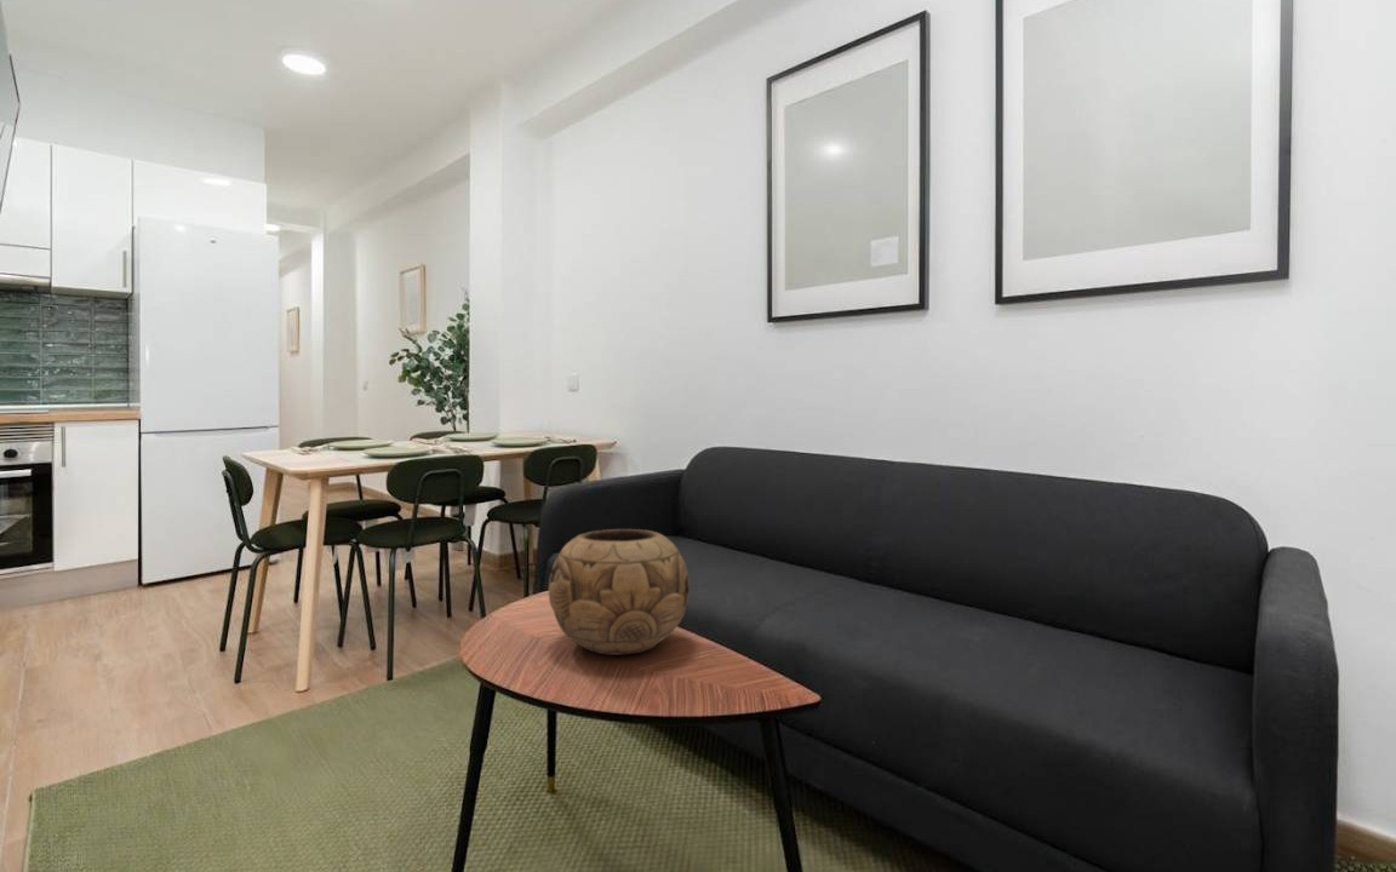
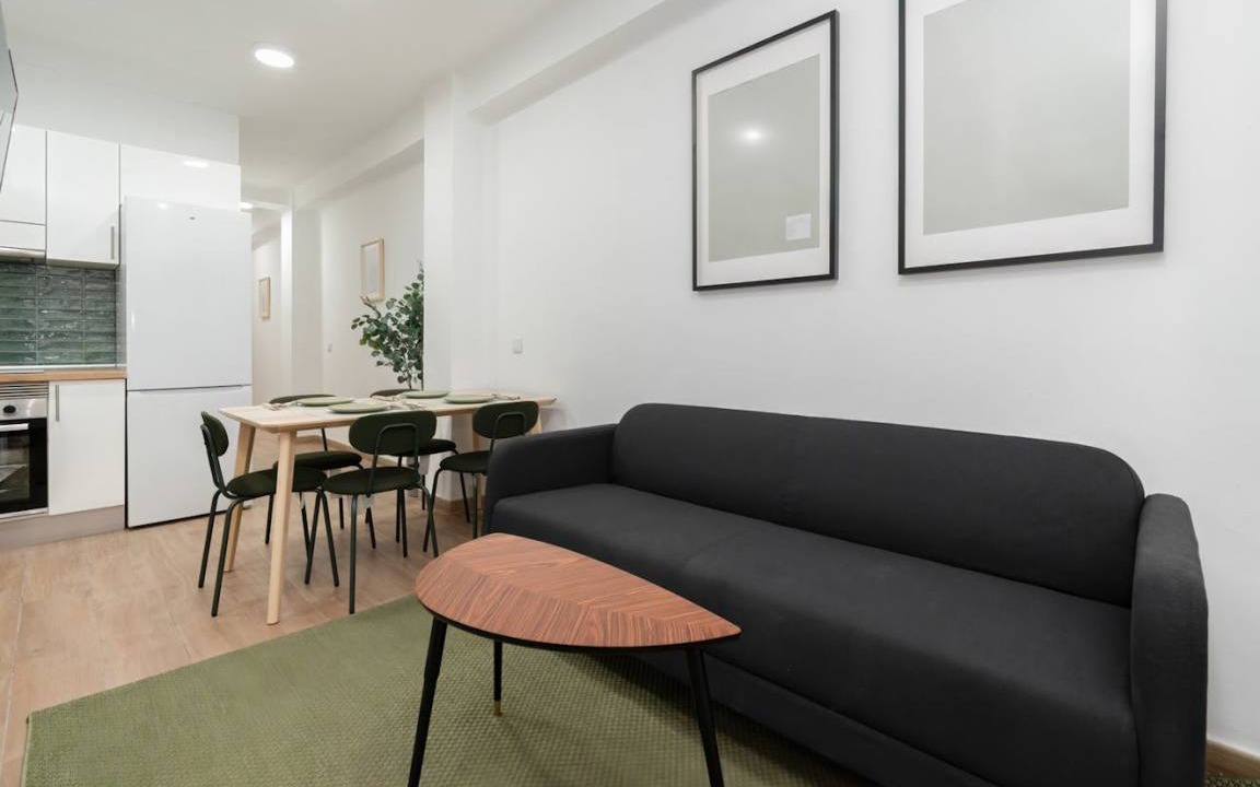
- decorative bowl (619, 589)
